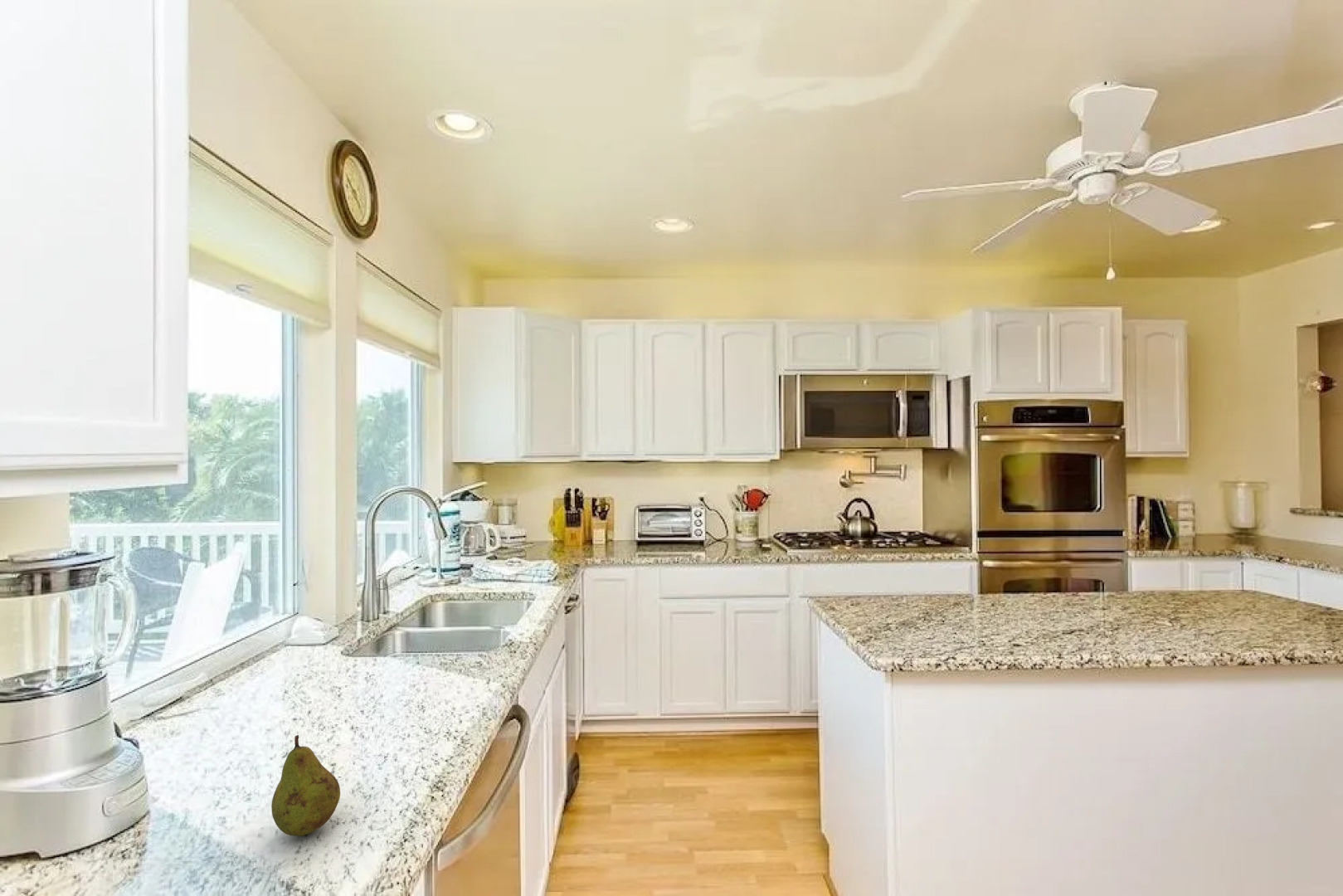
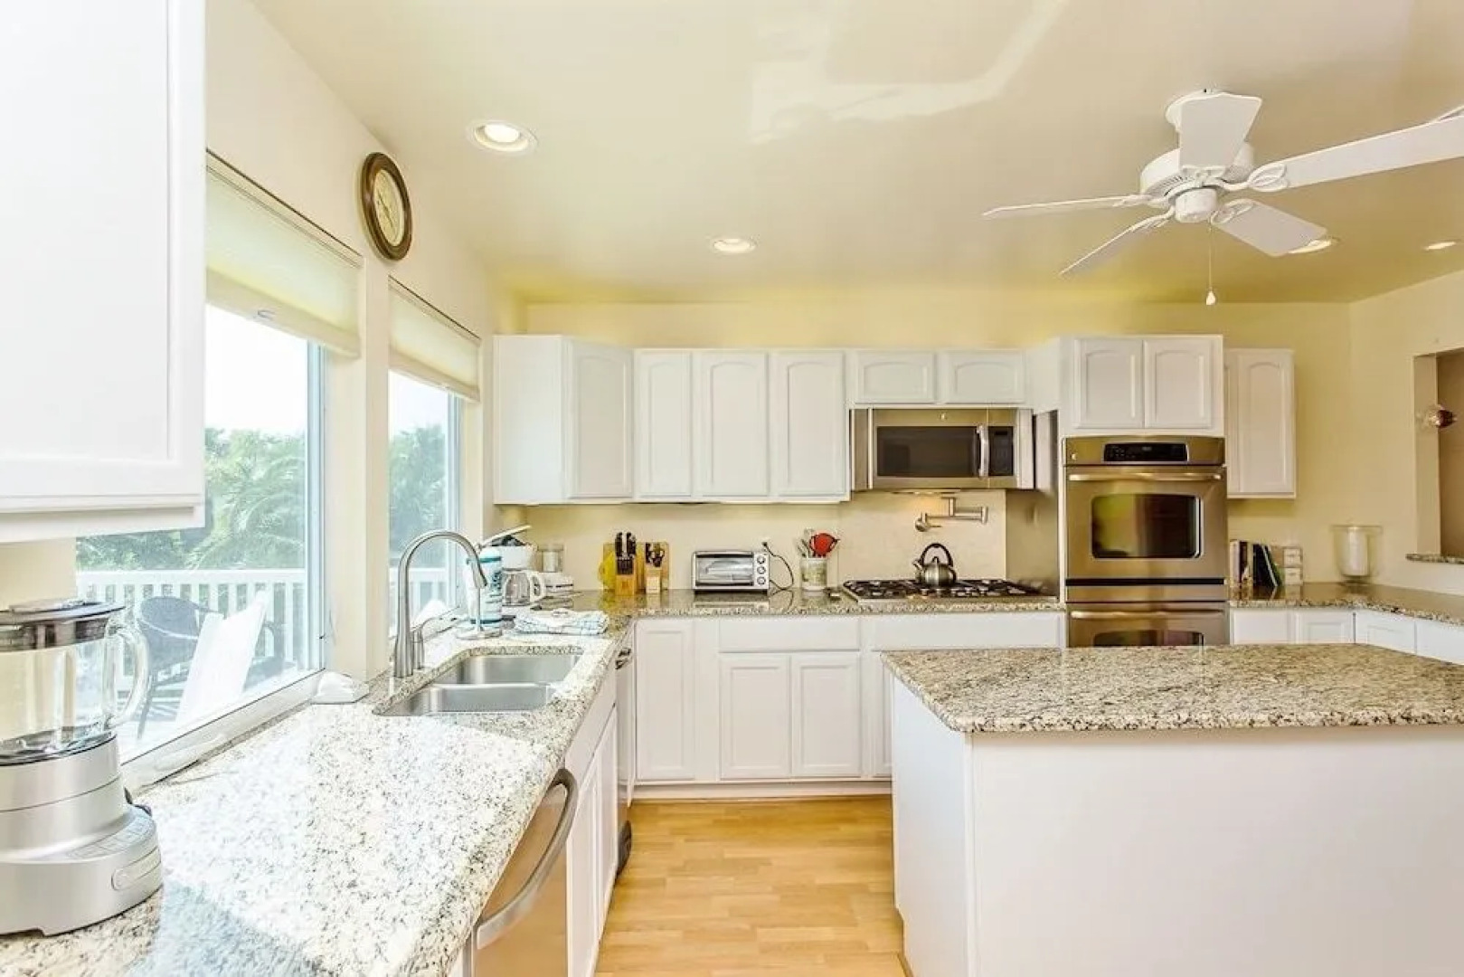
- fruit (306, 784)
